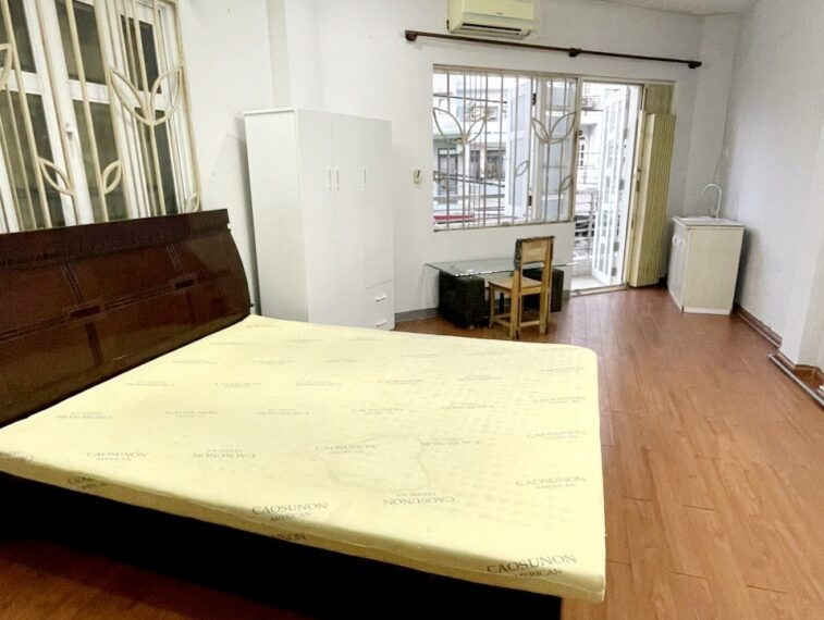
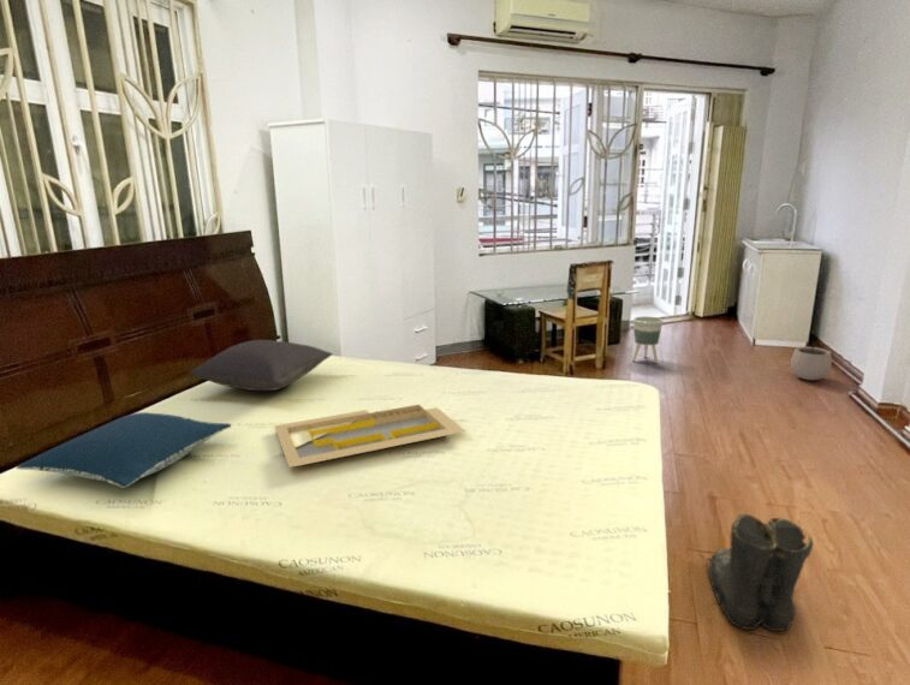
+ serving tray (368, 431)
+ boots (757, 556)
+ plant pot (811, 358)
+ pillow (131, 445)
+ planter (646, 339)
+ pillow (264, 364)
